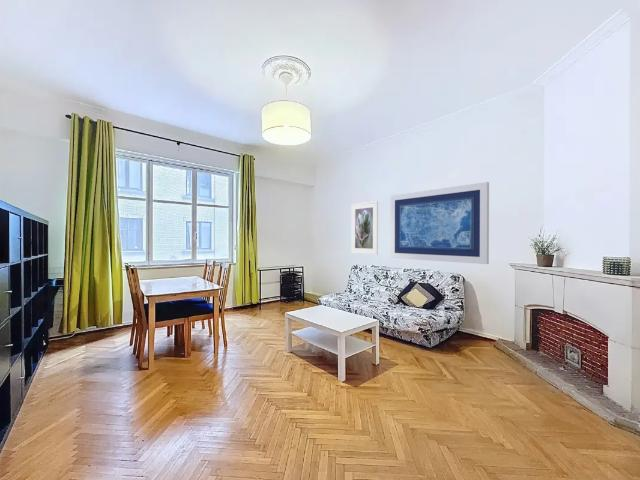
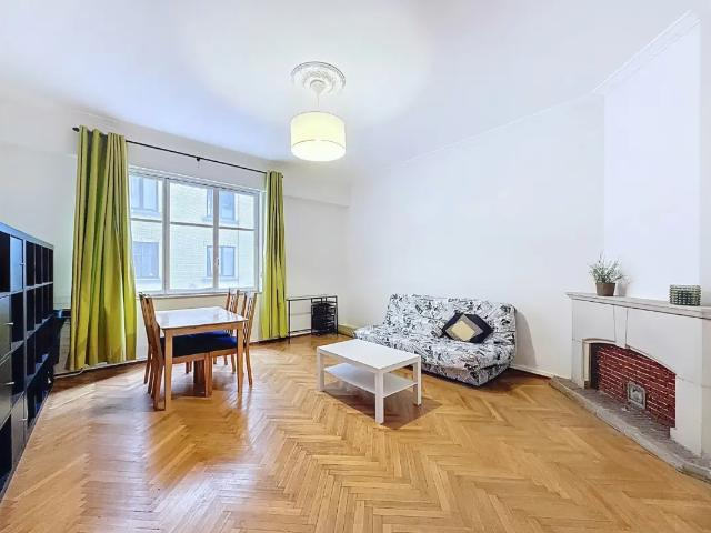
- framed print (363, 228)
- wall art (433, 225)
